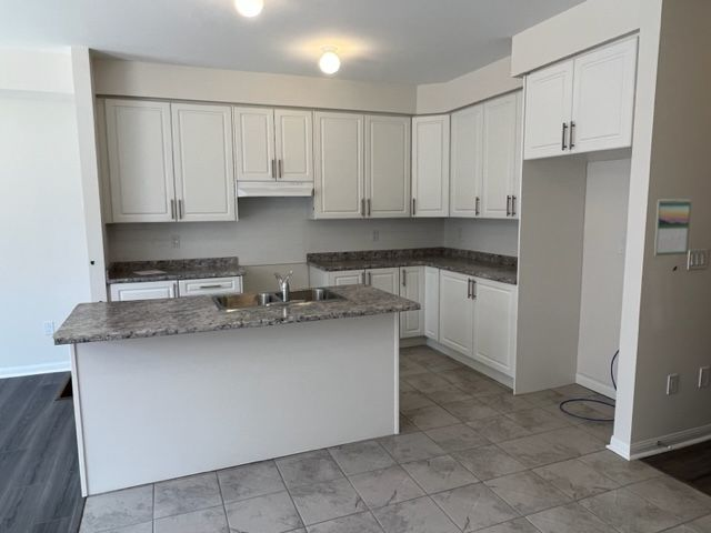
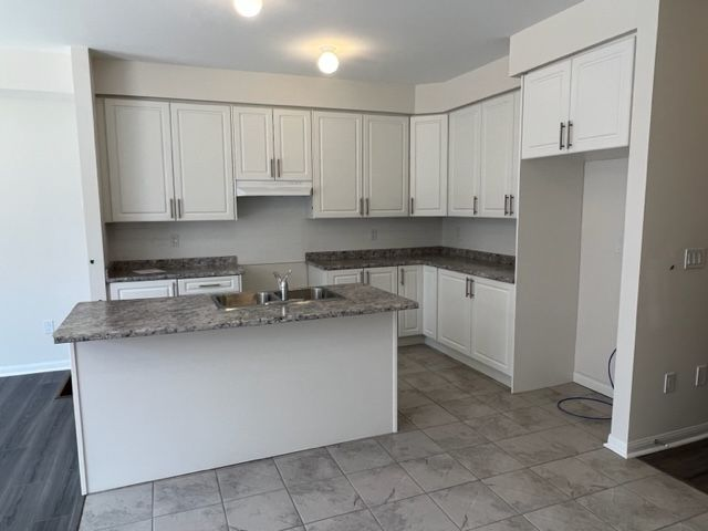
- calendar (672, 227)
